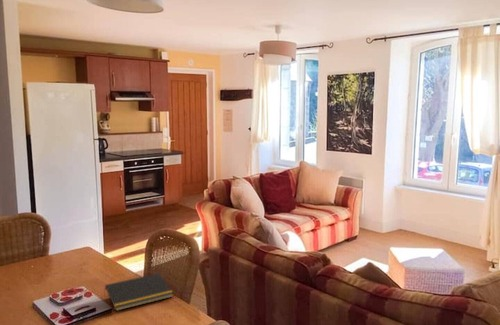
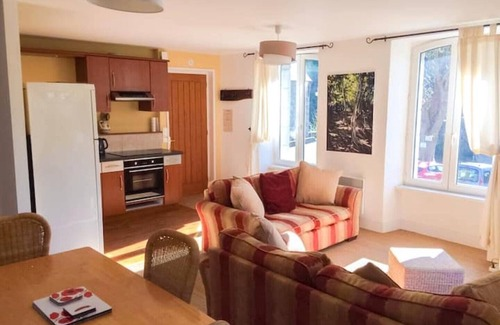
- notepad (139, 290)
